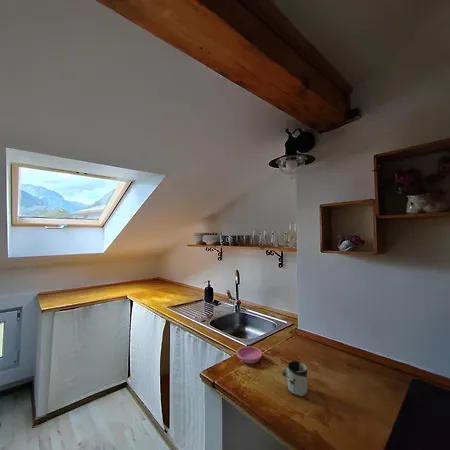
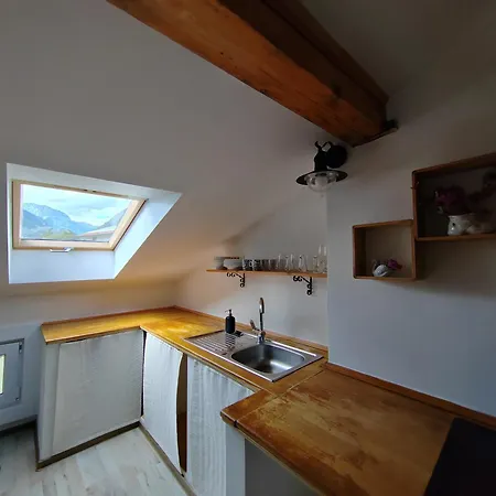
- cup (294, 376)
- saucer (249, 355)
